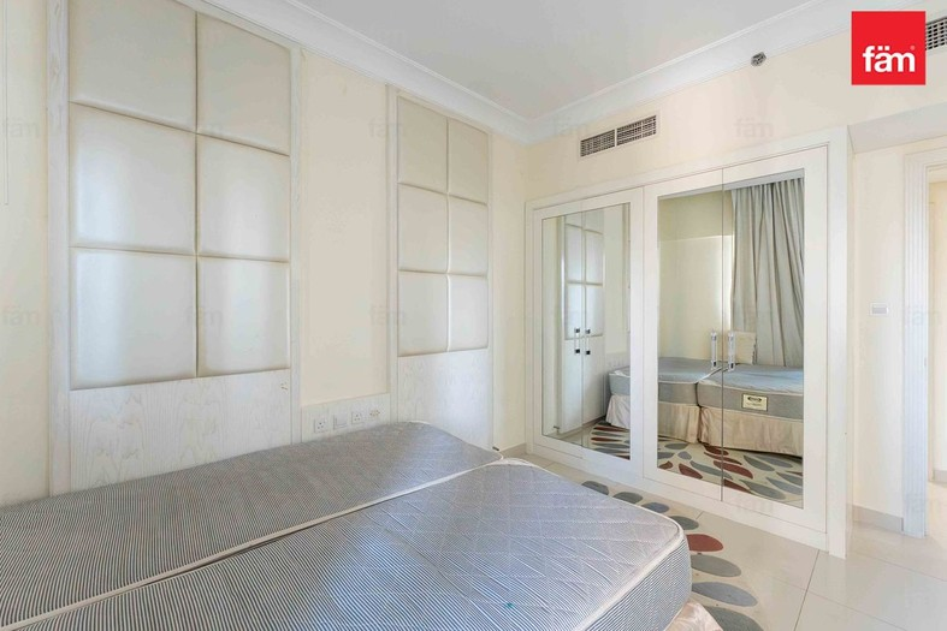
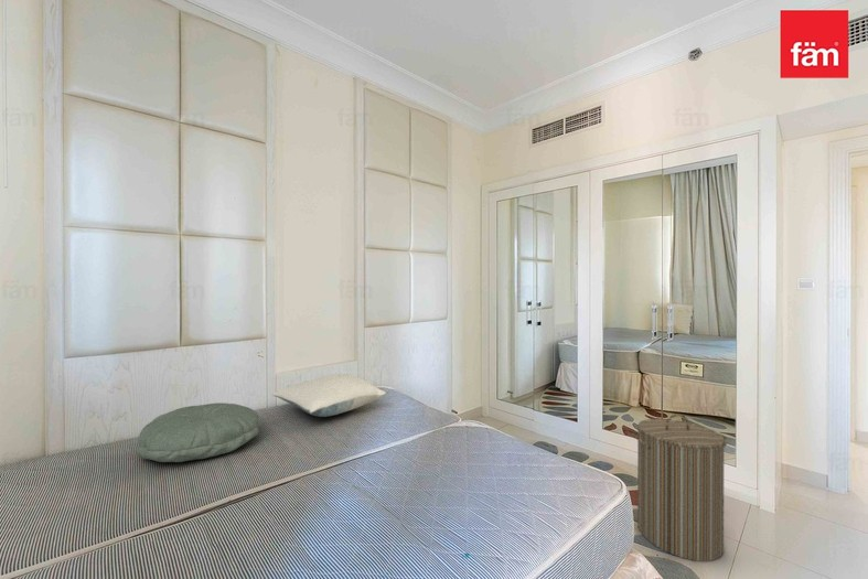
+ pillow (329, 394)
+ laundry hamper (678, 474)
+ pillow (201, 428)
